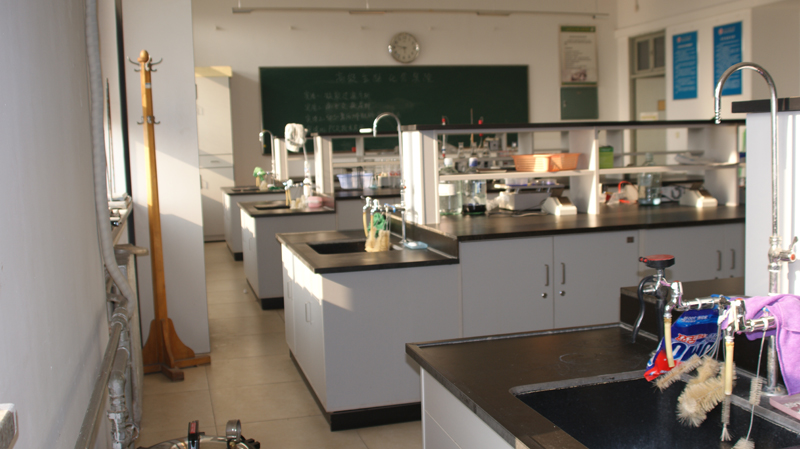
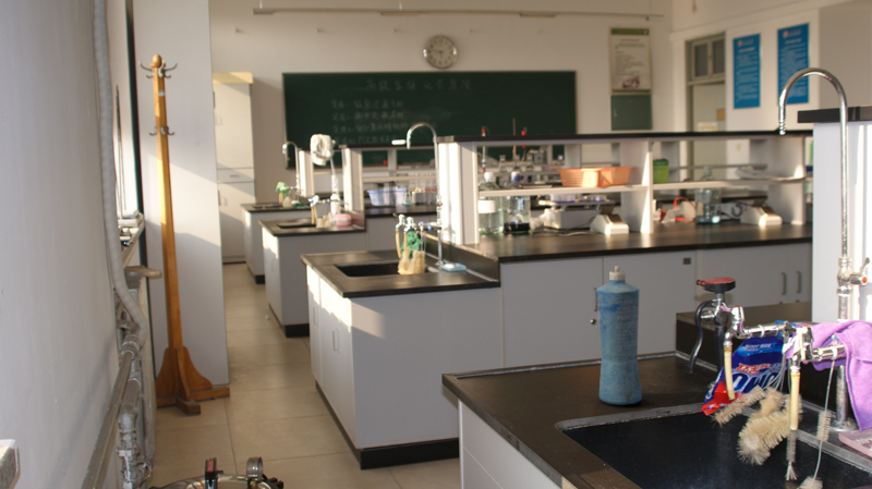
+ squeeze bottle (618, 332)
